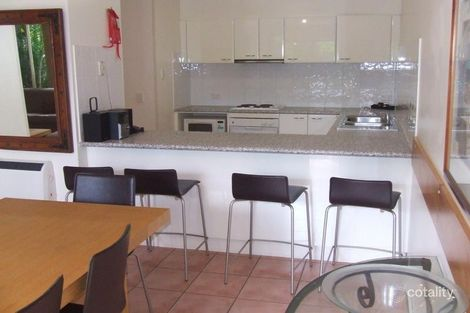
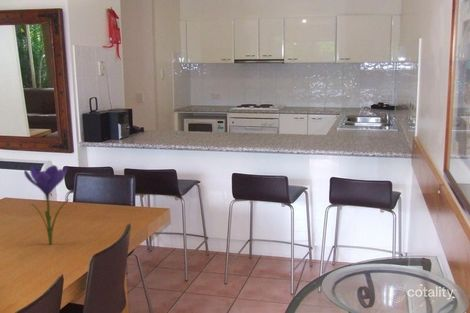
+ flower (48, 205)
